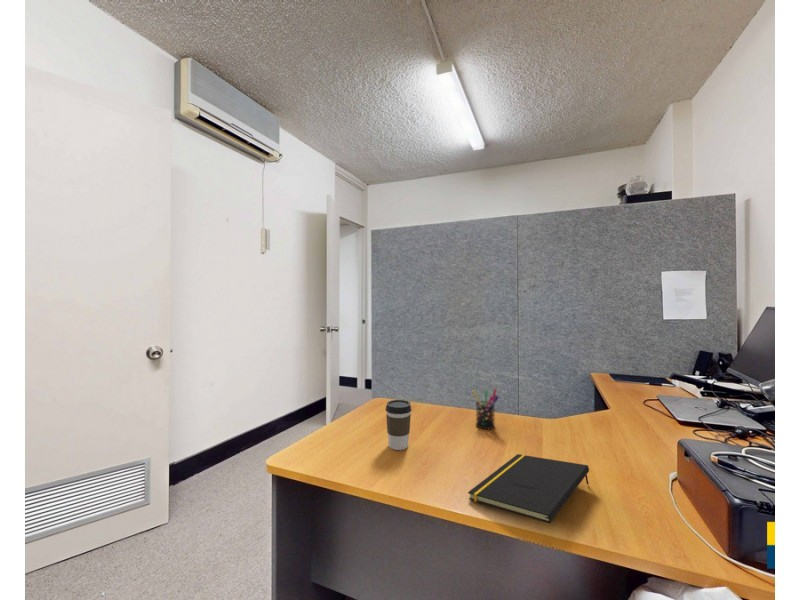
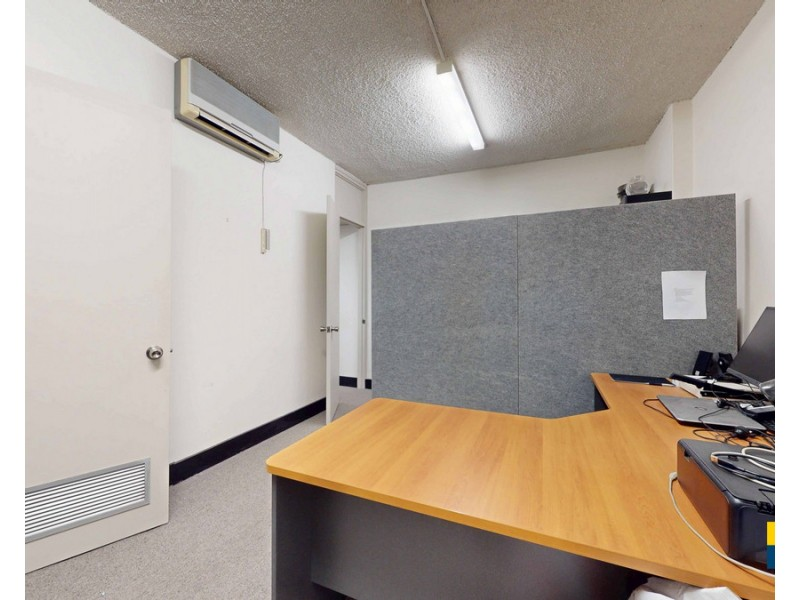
- coffee cup (398, 424)
- notepad (530, 481)
- pen holder (486, 406)
